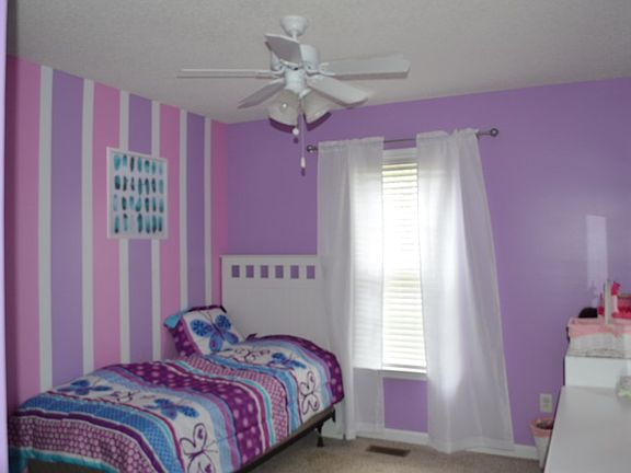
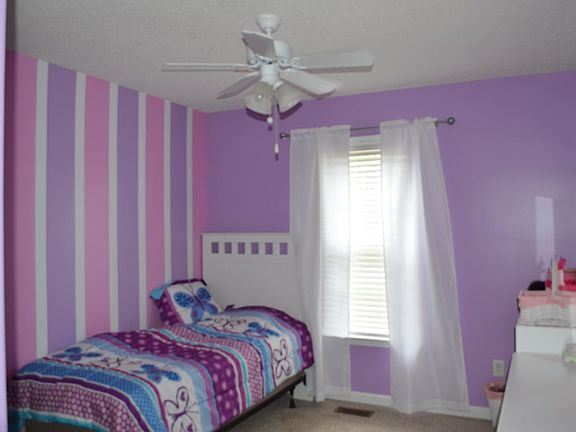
- wall art (139, 196)
